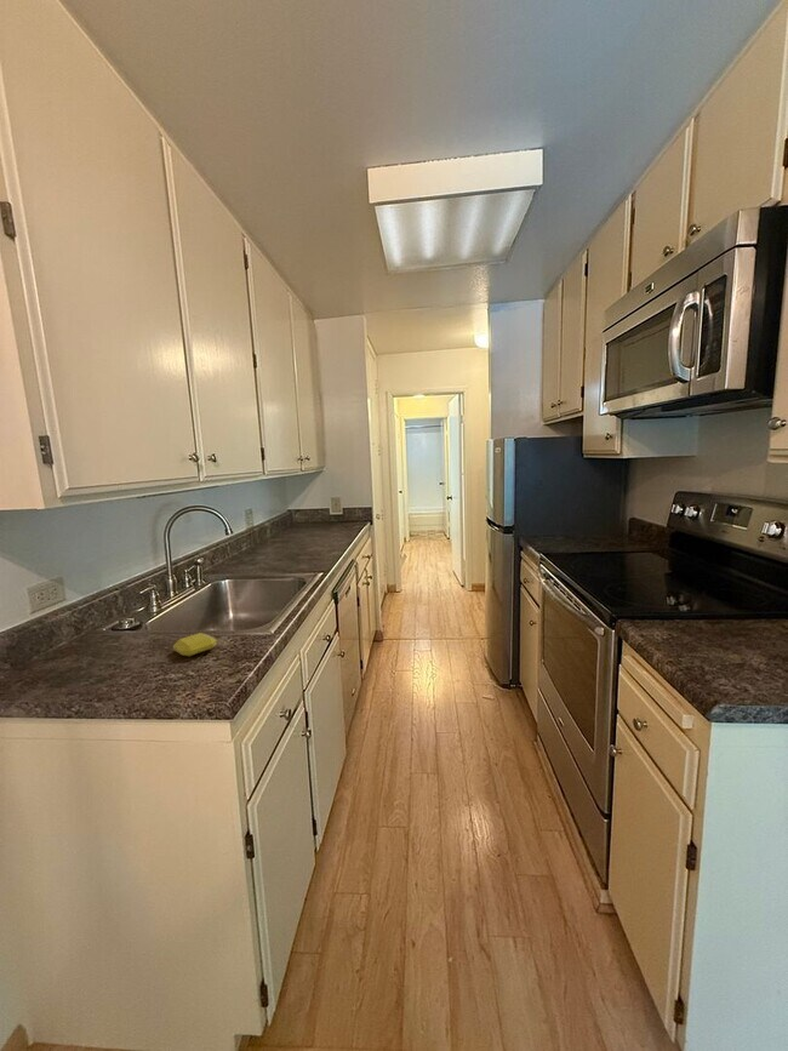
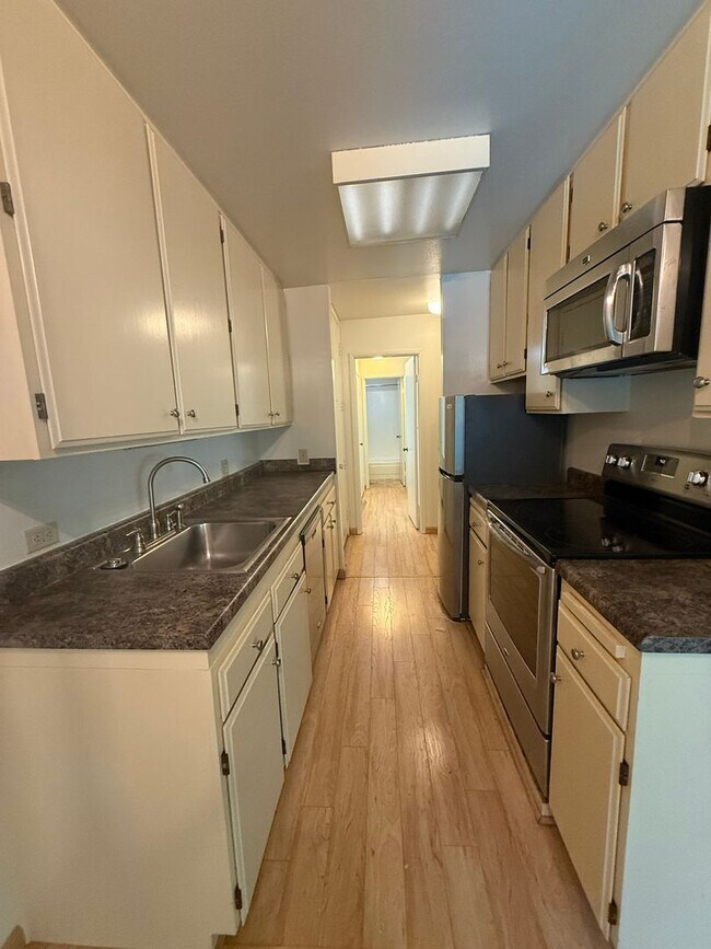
- soap bar (194, 644)
